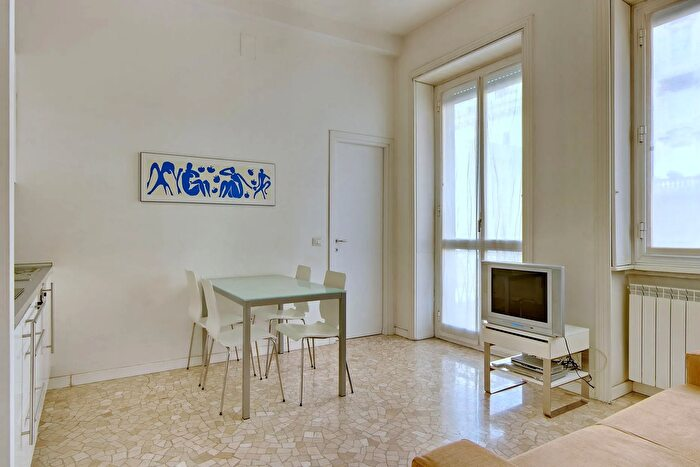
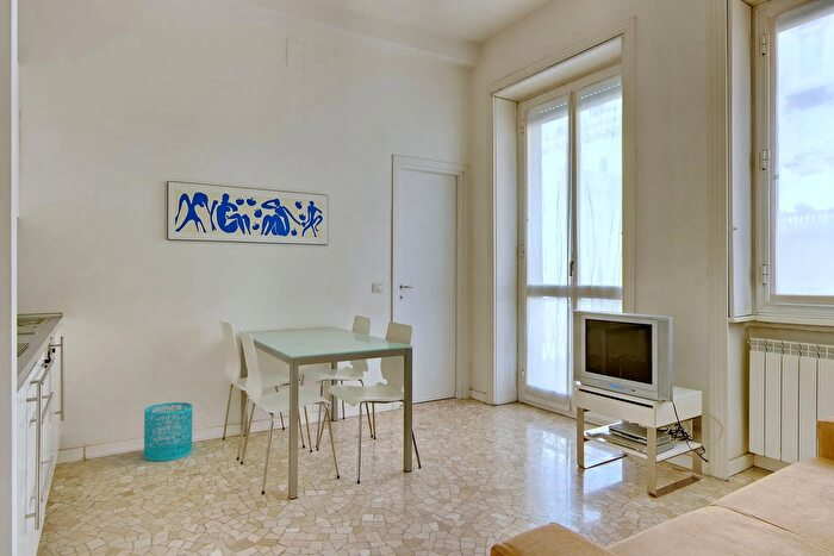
+ wastebasket (168, 430)
